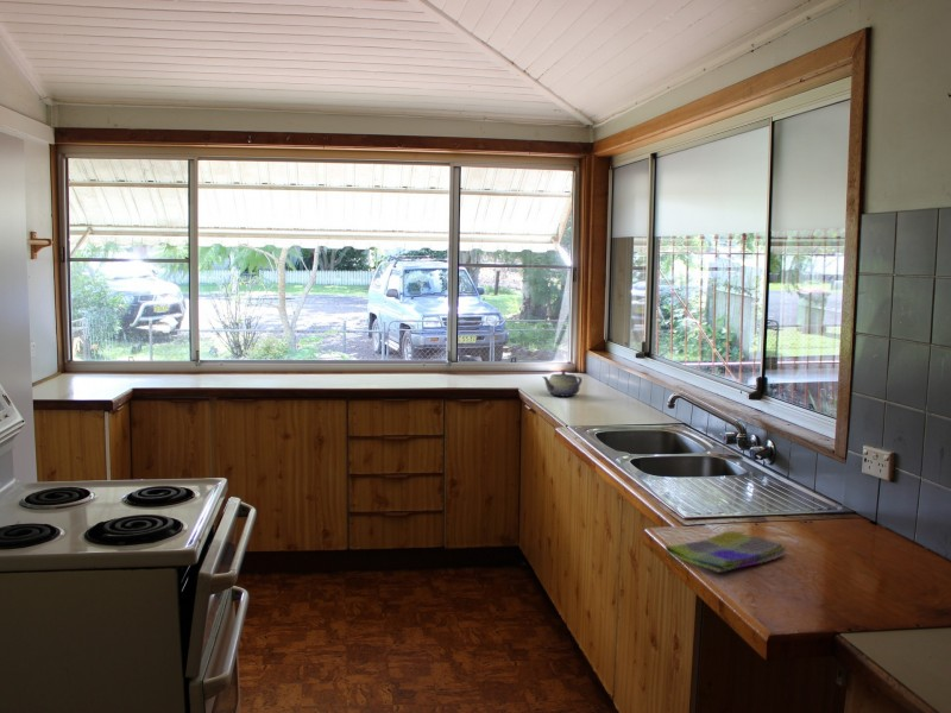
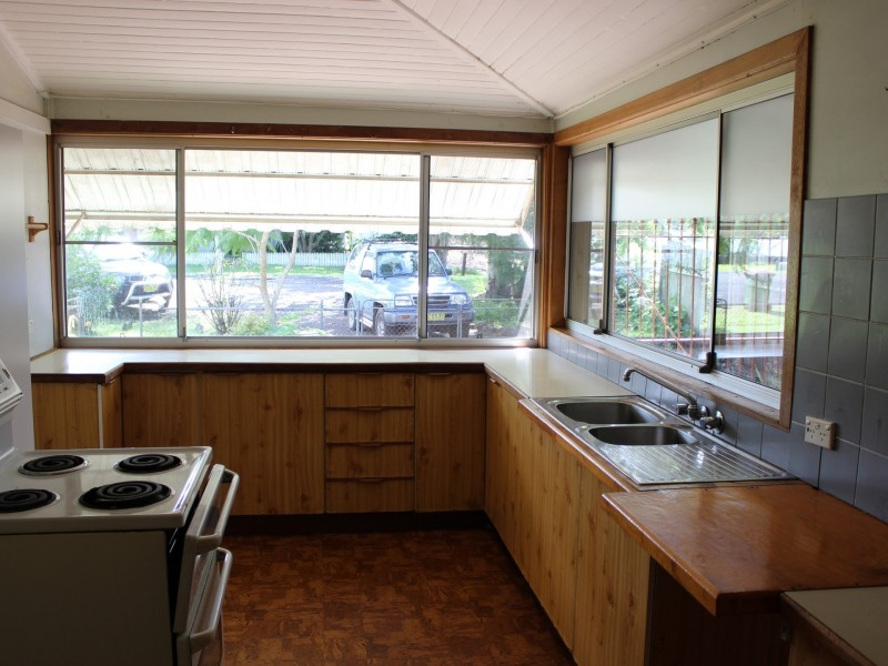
- teapot (561, 383)
- dish towel (725, 549)
